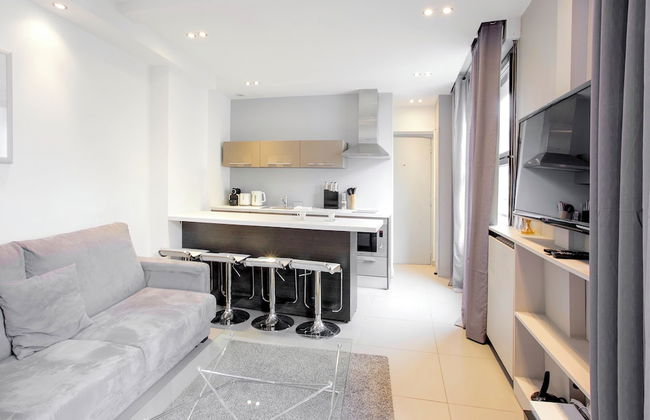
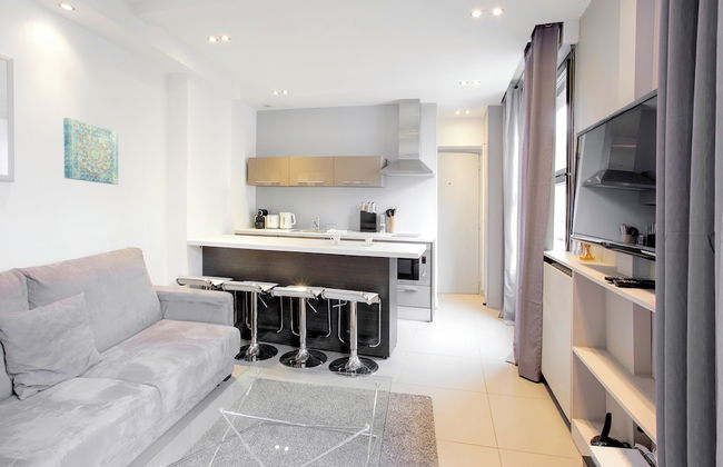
+ wall art (92, 153)
